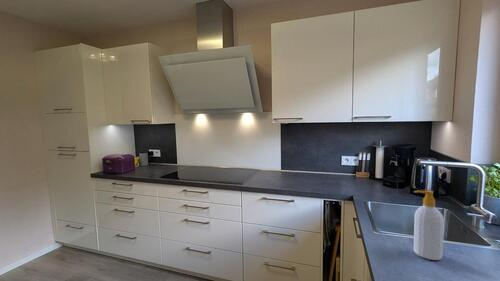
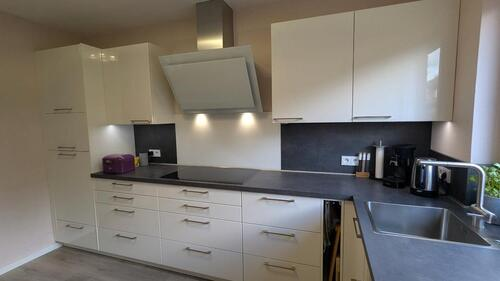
- soap bottle (427, 222)
